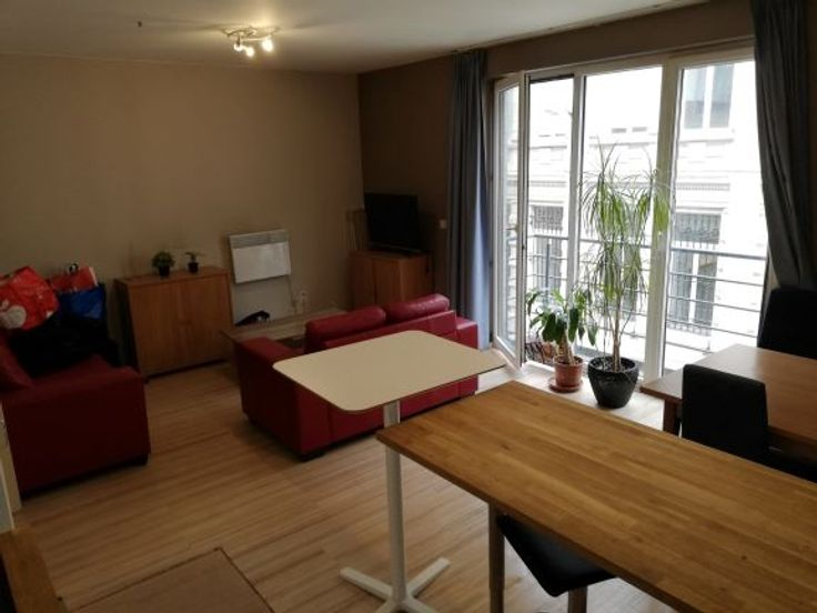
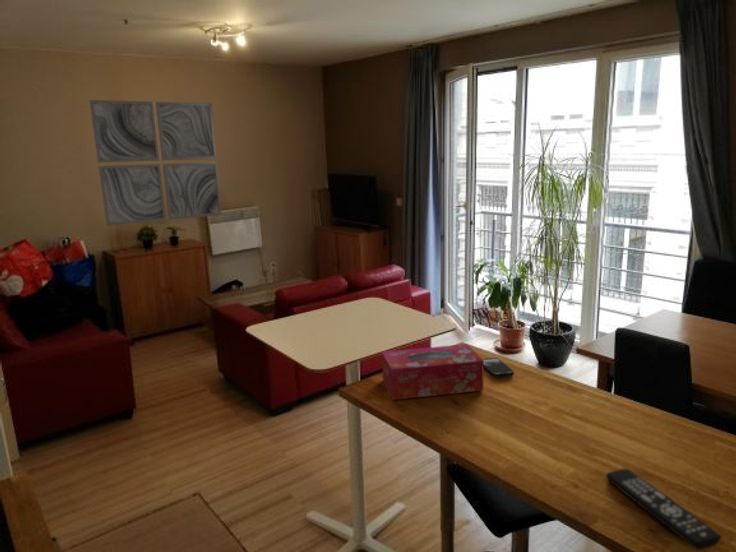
+ wall art (162, 160)
+ smartphone (495, 366)
+ remote control (658, 505)
+ tissue box (431, 370)
